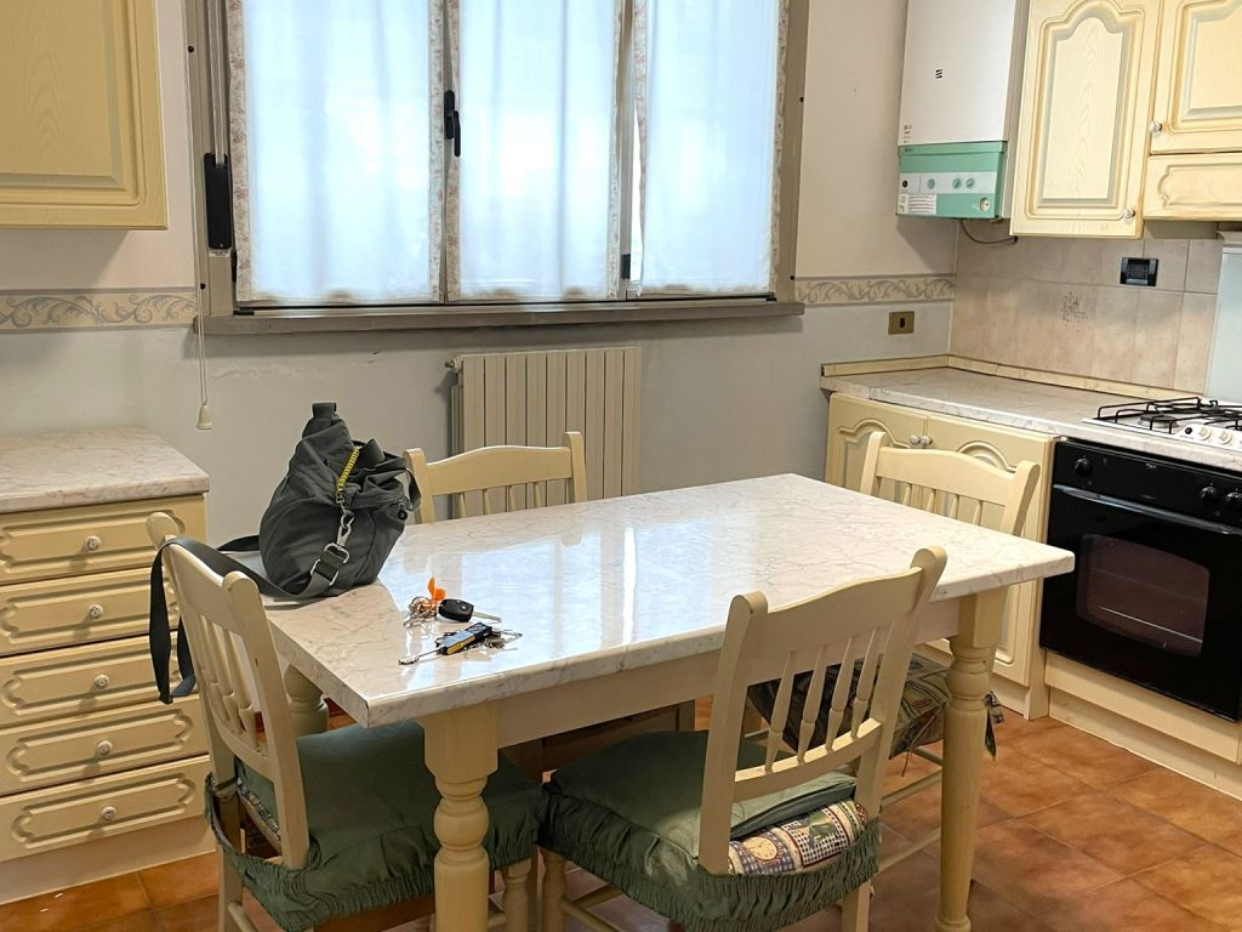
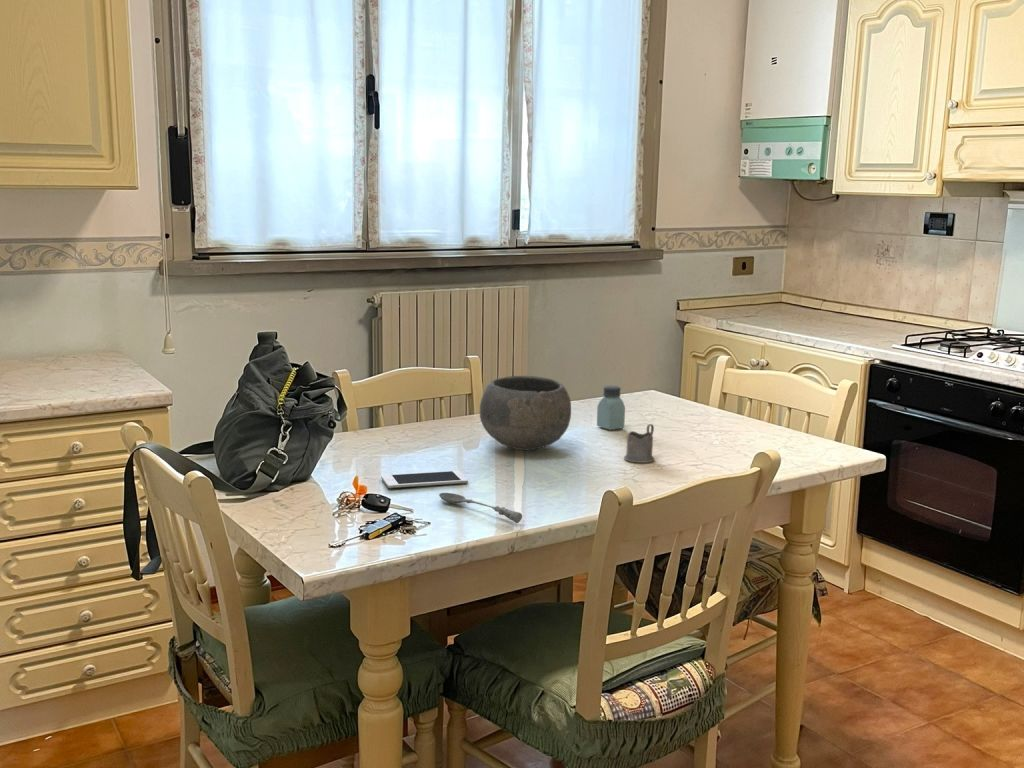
+ bowl (525, 414)
+ tea glass holder (642, 438)
+ soupspoon (479, 504)
+ cell phone (424, 479)
+ saltshaker (611, 407)
